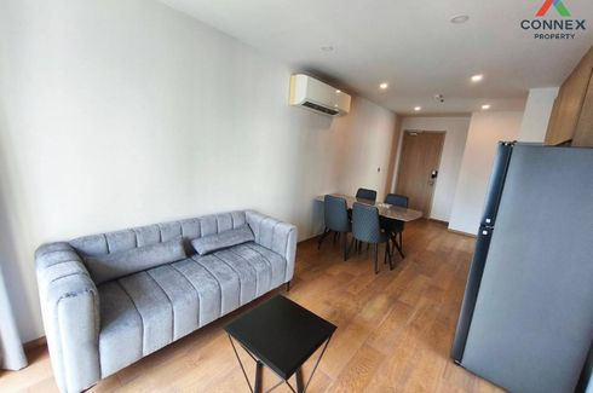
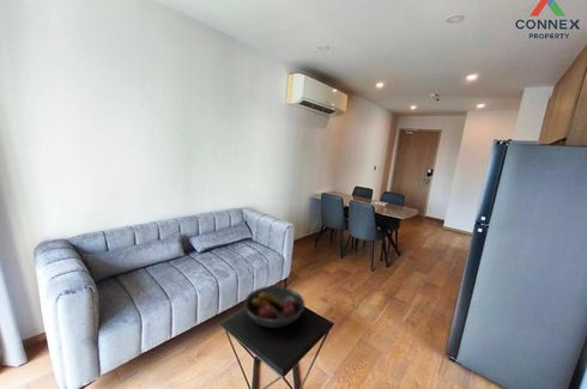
+ fruit bowl (274, 306)
